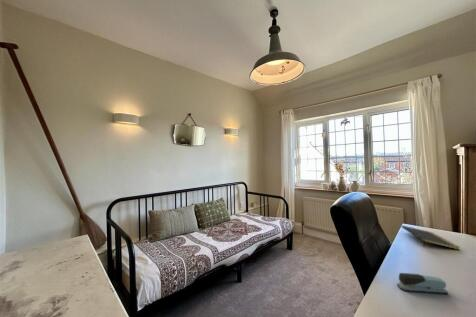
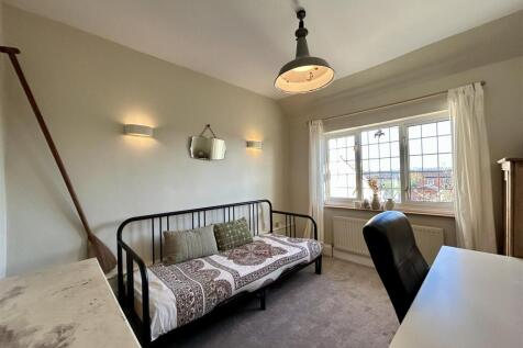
- notepad (427, 236)
- stapler (421, 282)
